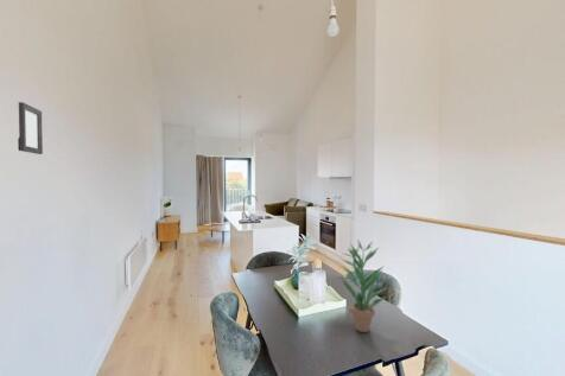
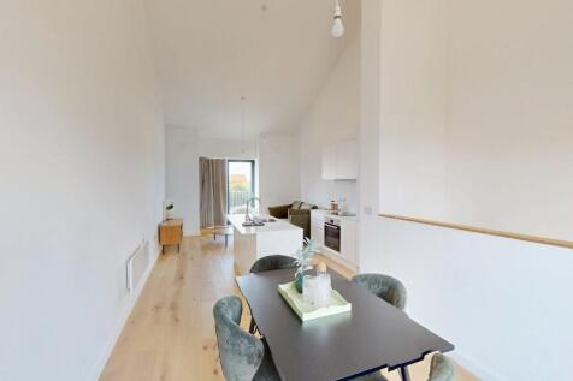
- picture frame (30, 129)
- potted plant (362, 283)
